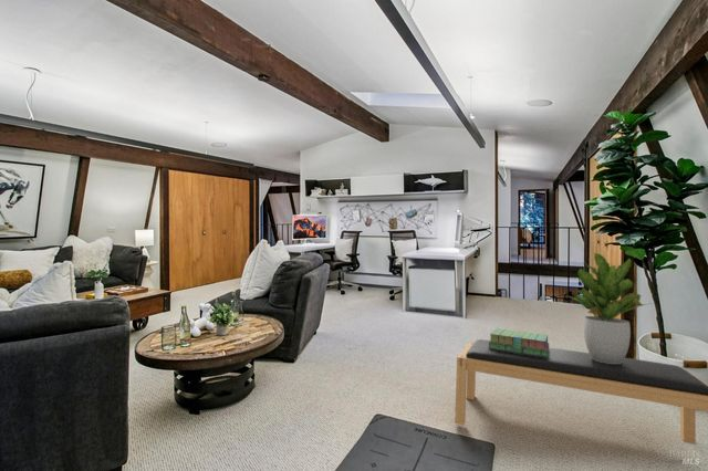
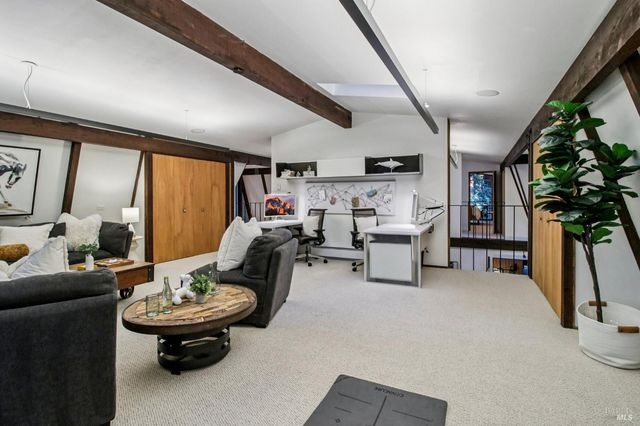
- stack of books (519, 341)
- bench (570, 387)
- potted plant (610, 306)
